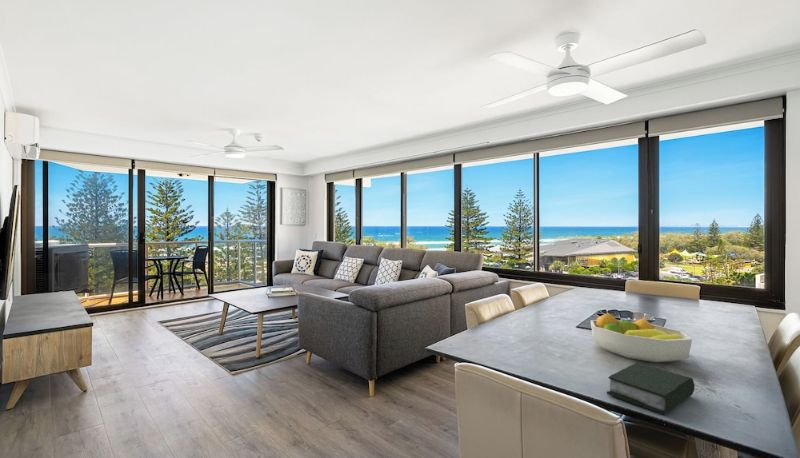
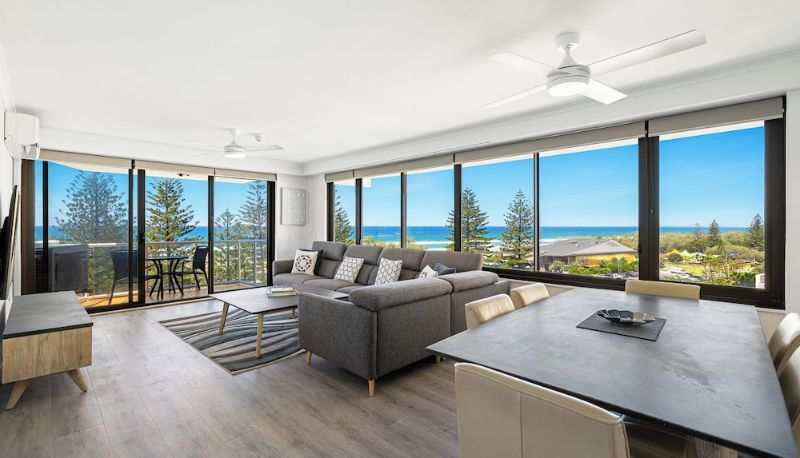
- fruit bowl (636, 335)
- book (650, 386)
